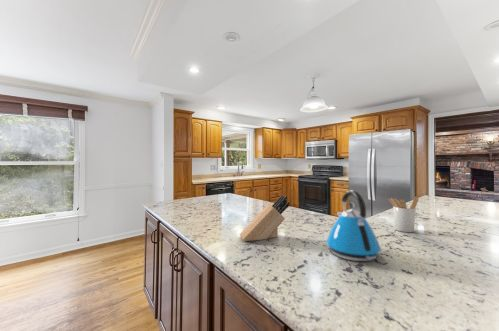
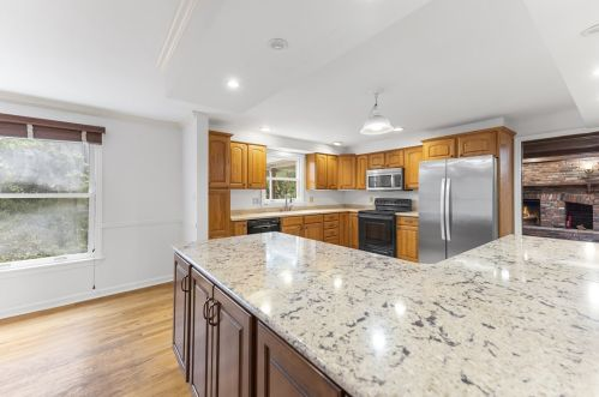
- kettle (353, 221)
- knife block (265, 216)
- utensil holder (402, 213)
